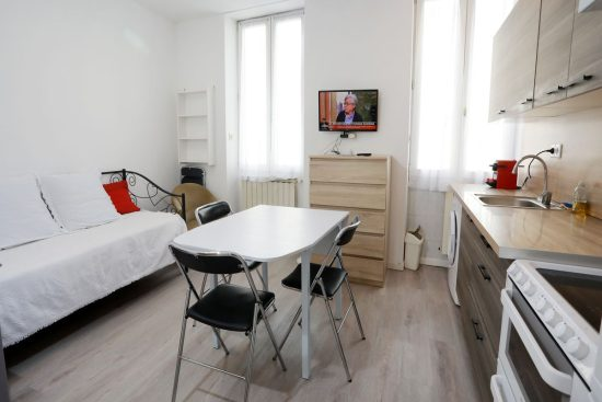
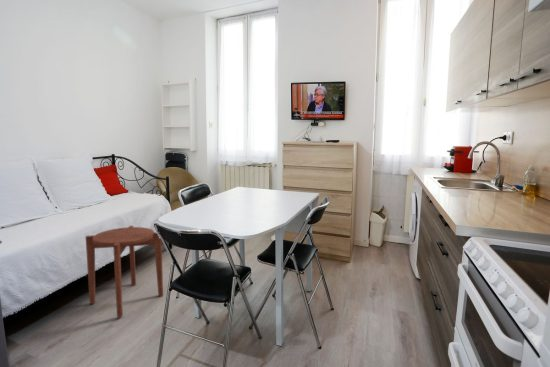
+ side table (130, 267)
